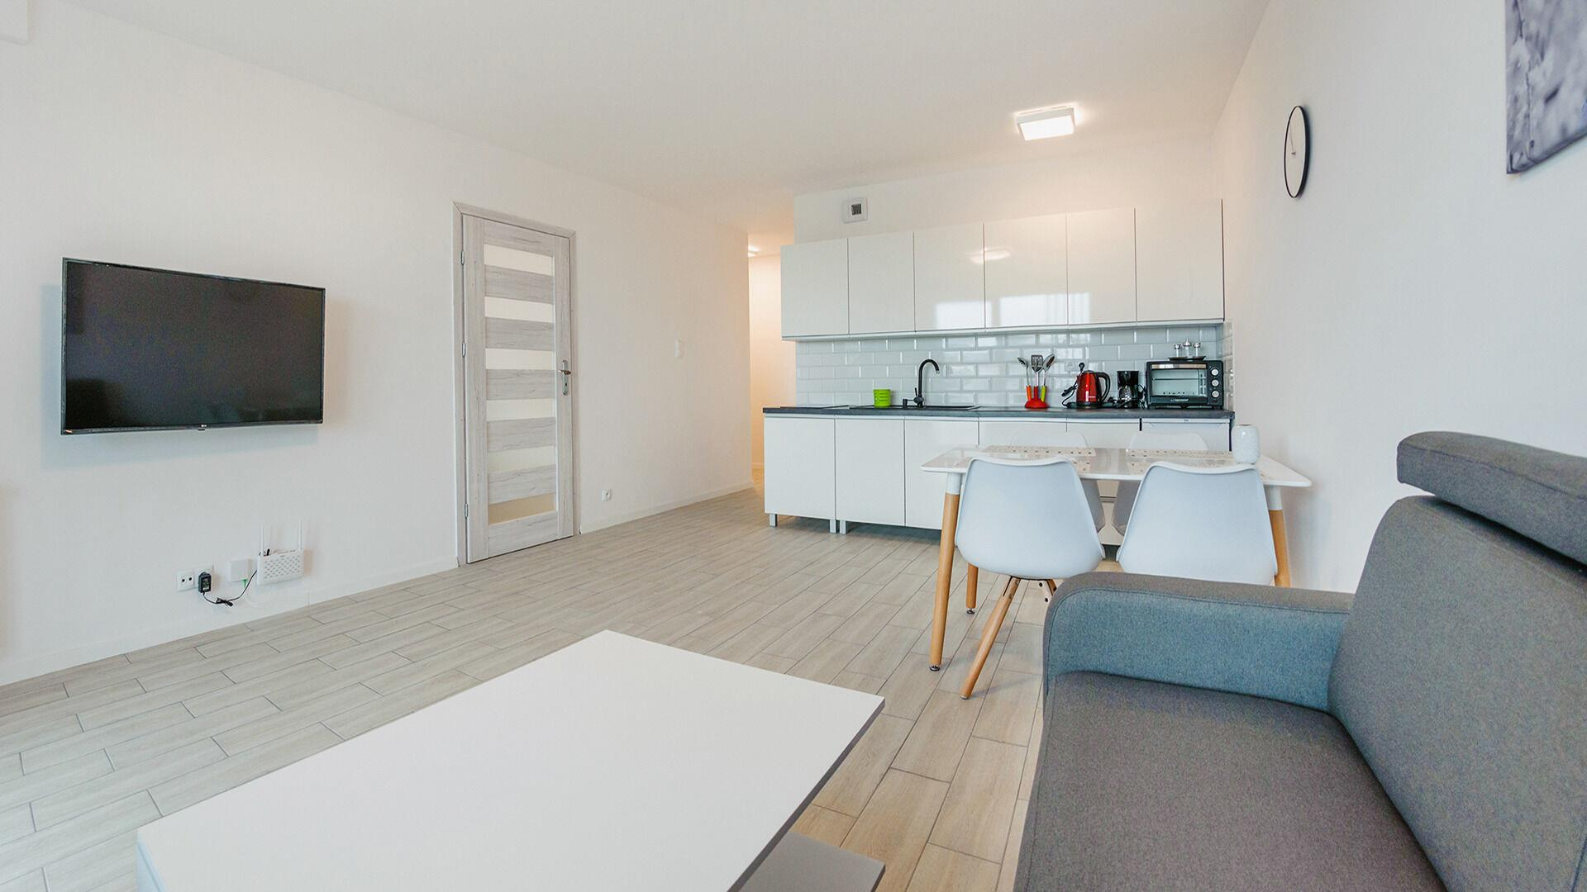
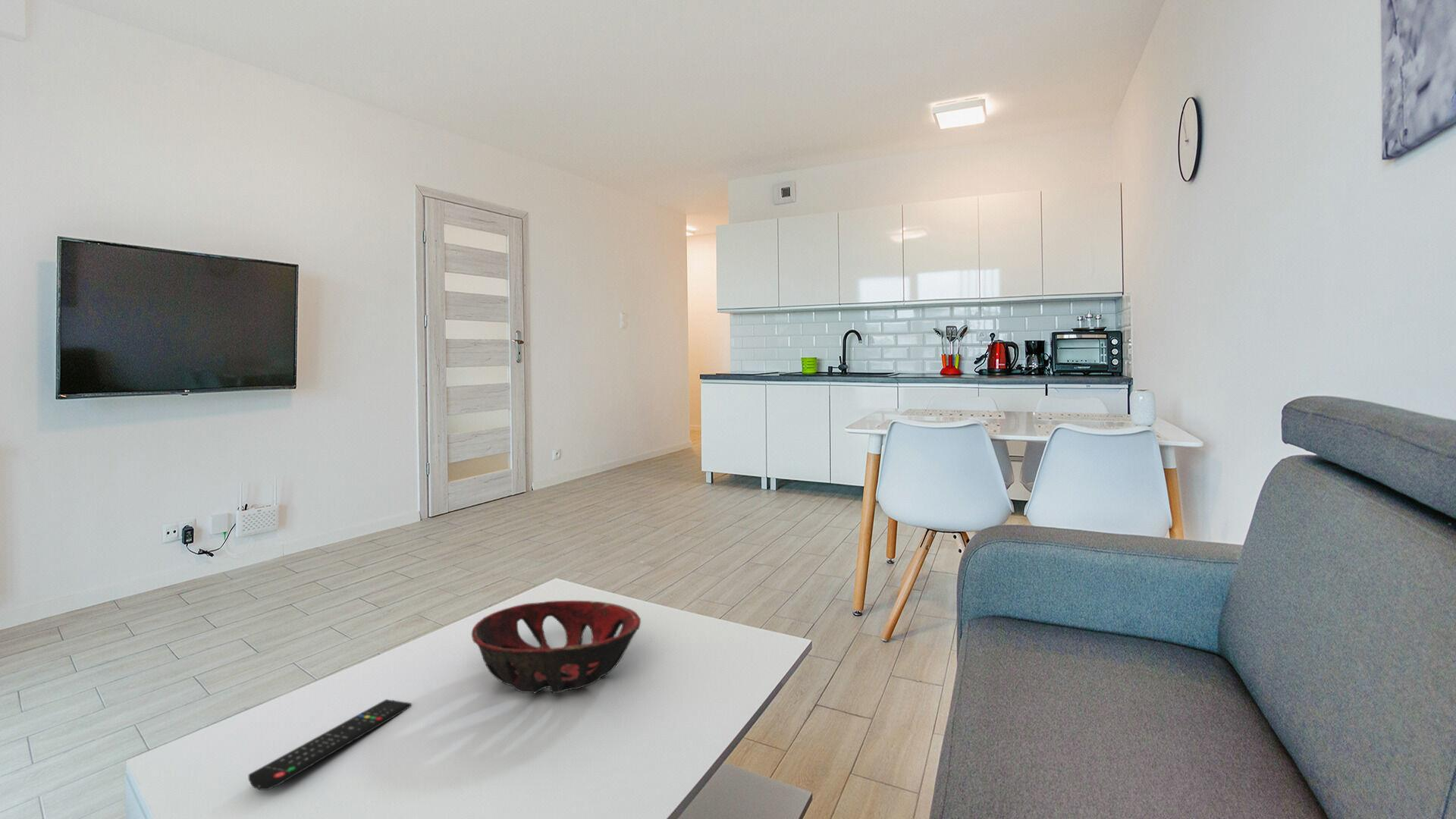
+ decorative bowl (559, 648)
+ remote control (337, 740)
